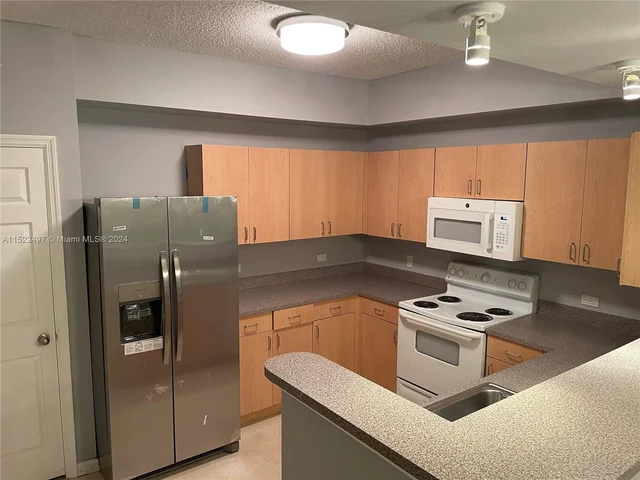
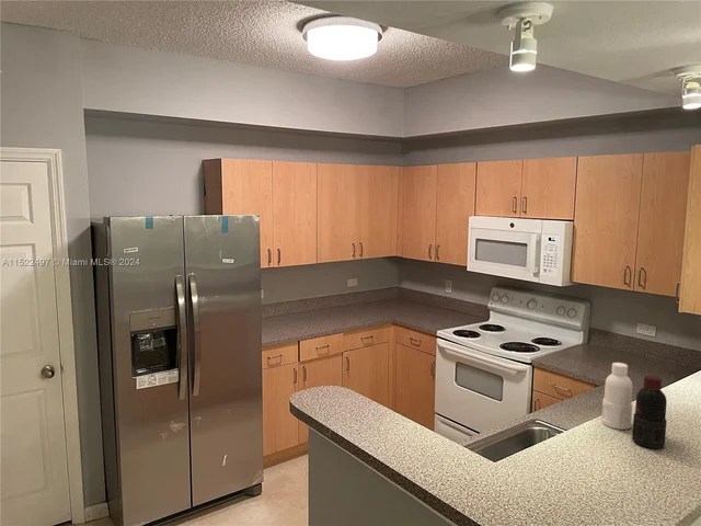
+ bottle (631, 402)
